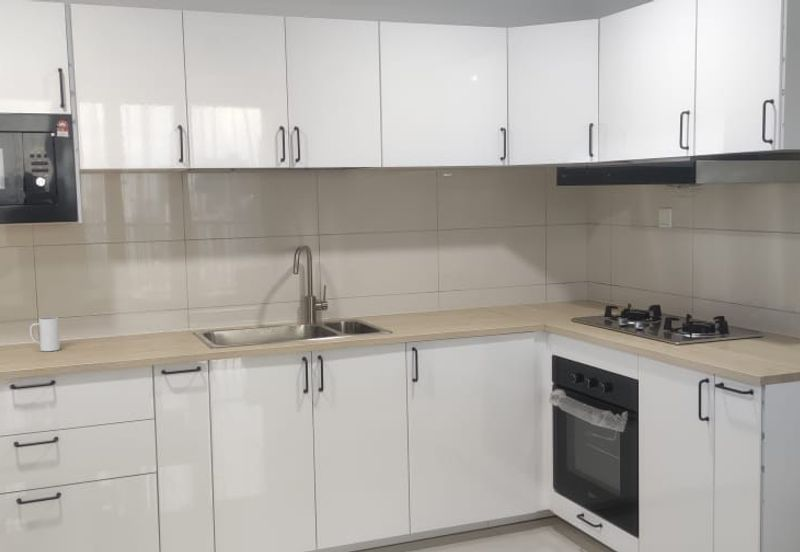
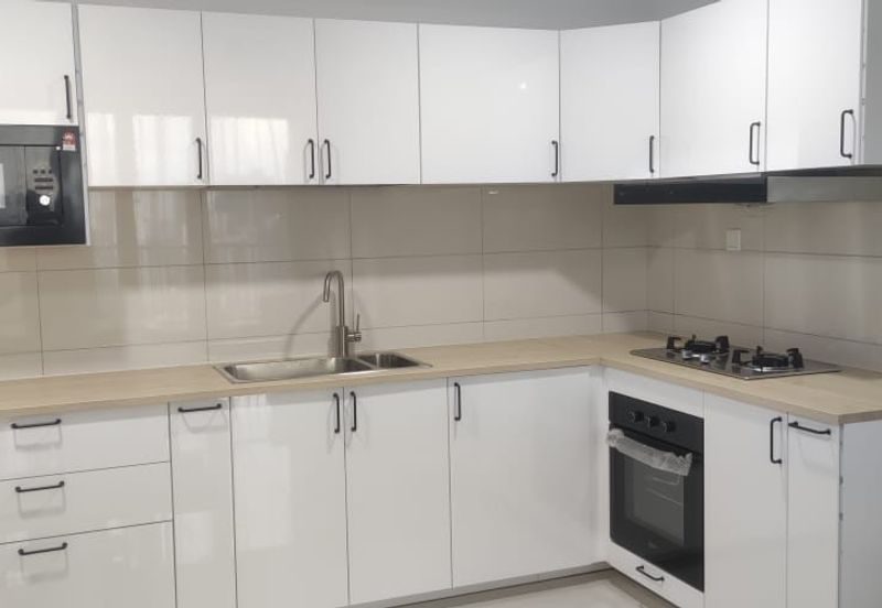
- mug (44, 334)
